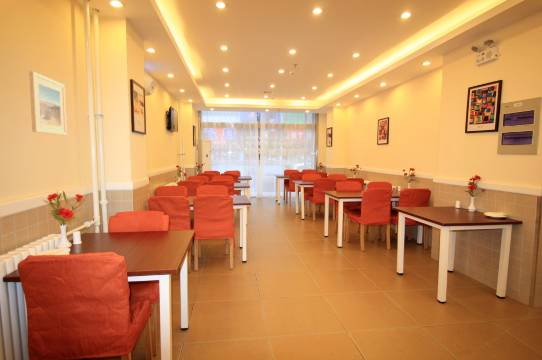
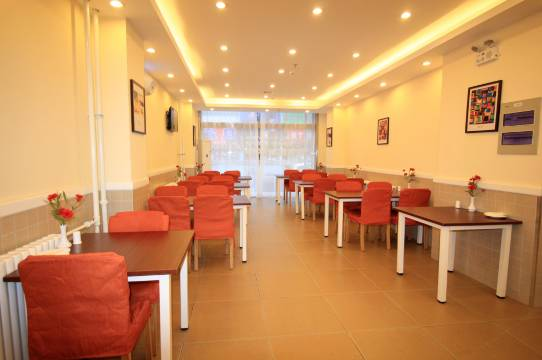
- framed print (49, 106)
